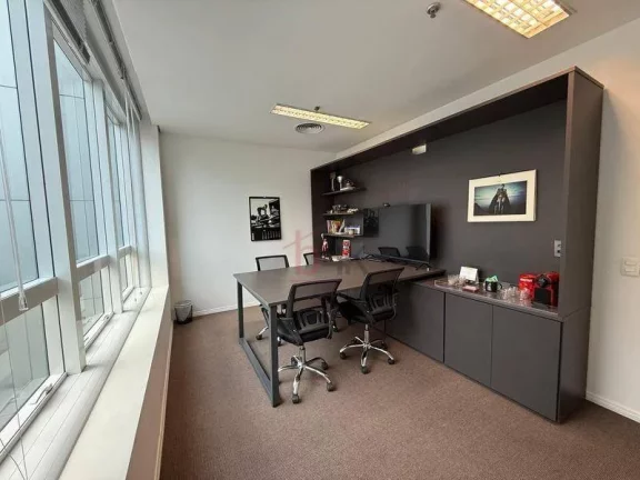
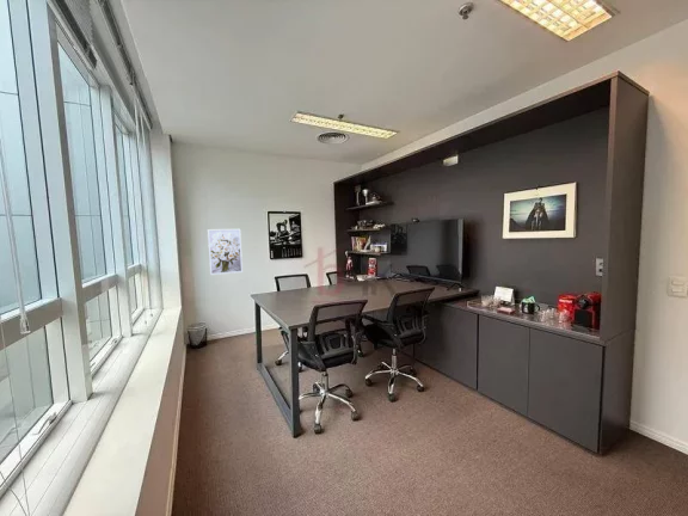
+ wall art (225, 251)
